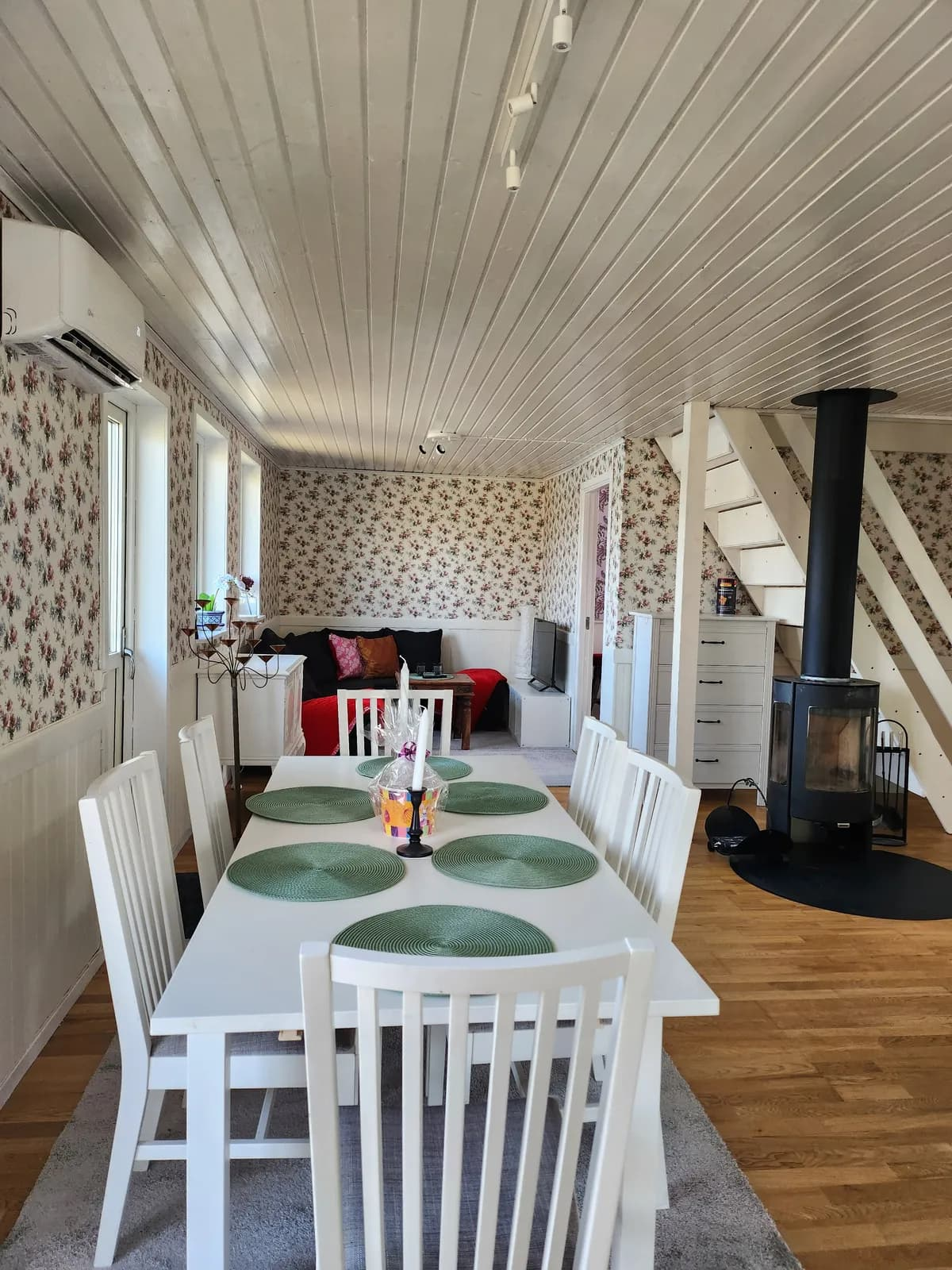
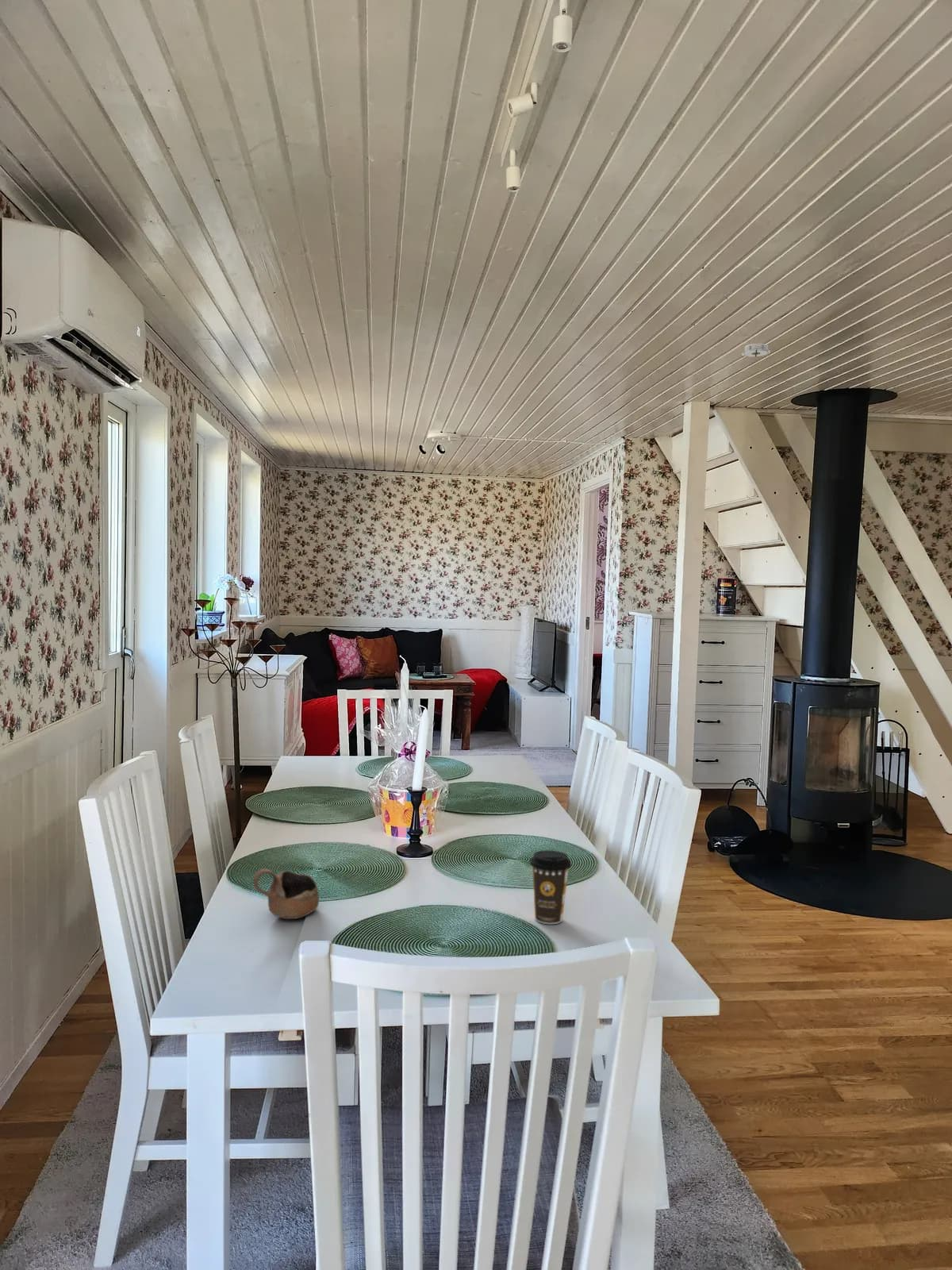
+ coffee cup (549, 887)
+ cup (286, 889)
+ smoke detector (755, 350)
